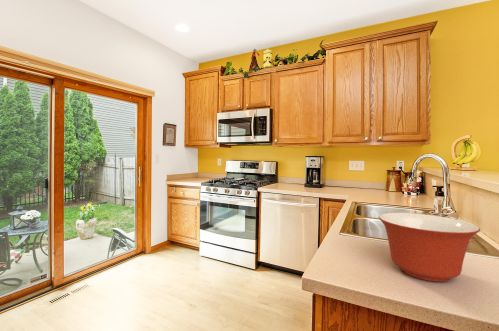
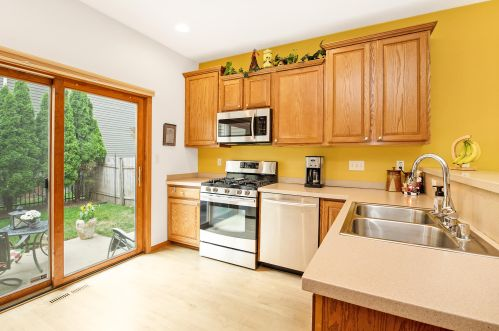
- mixing bowl (423, 246)
